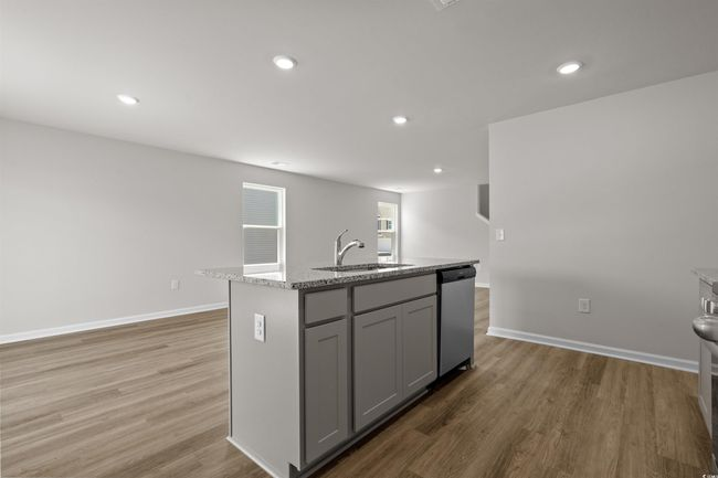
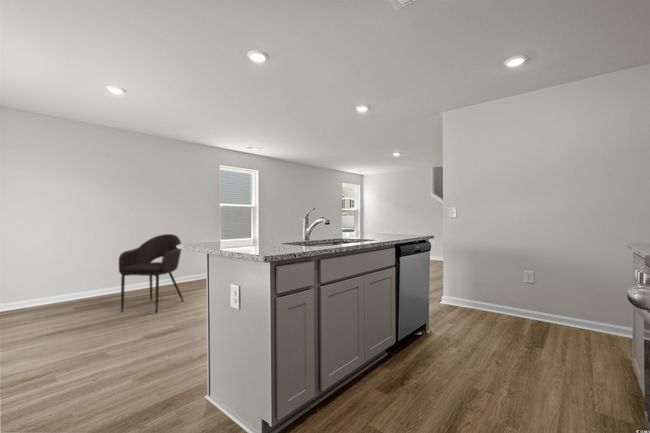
+ armchair (154, 270)
